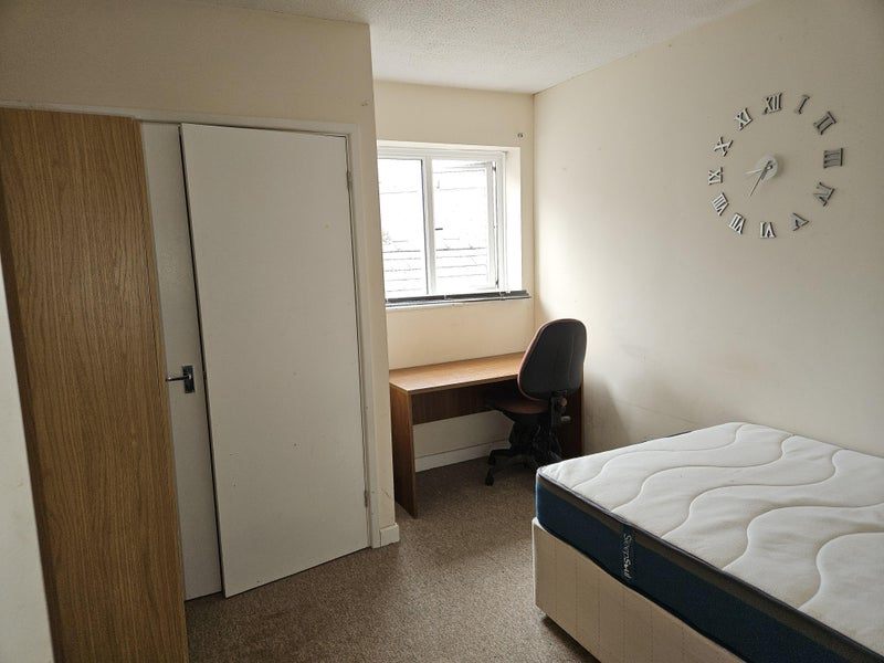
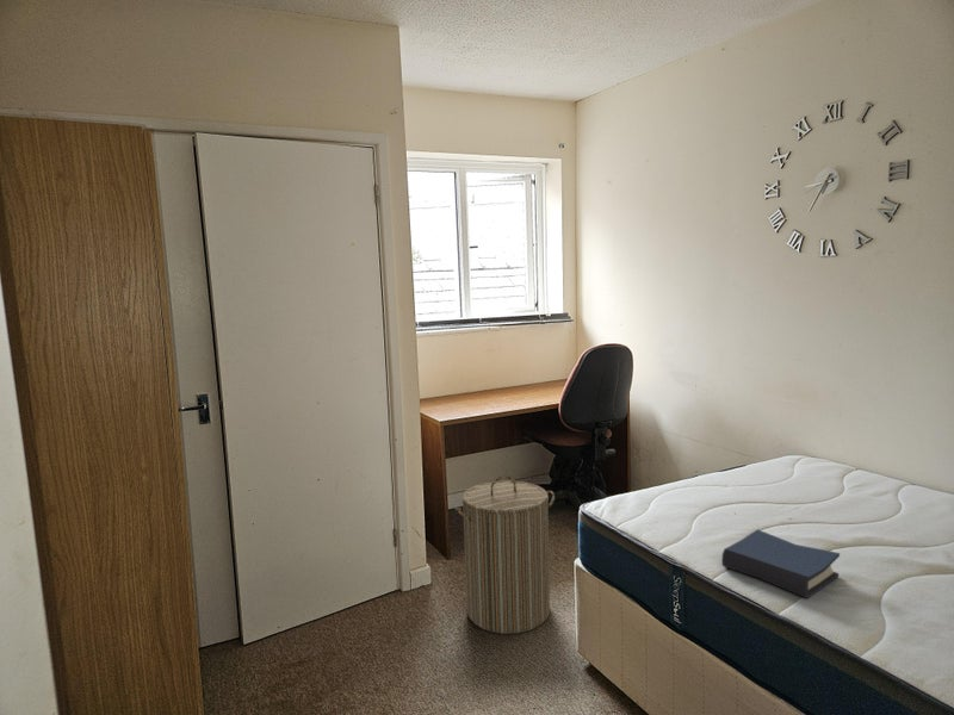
+ laundry hamper (506, 543)
+ hardback book (779, 560)
